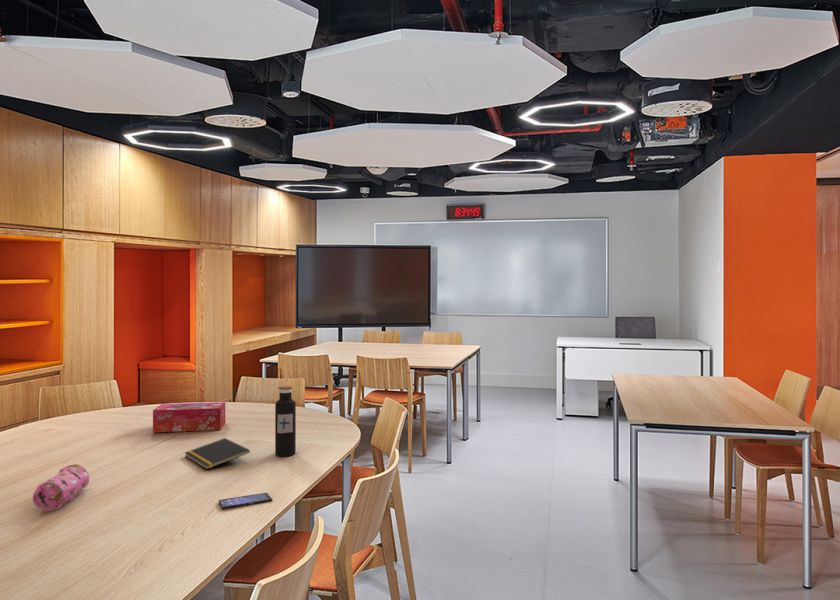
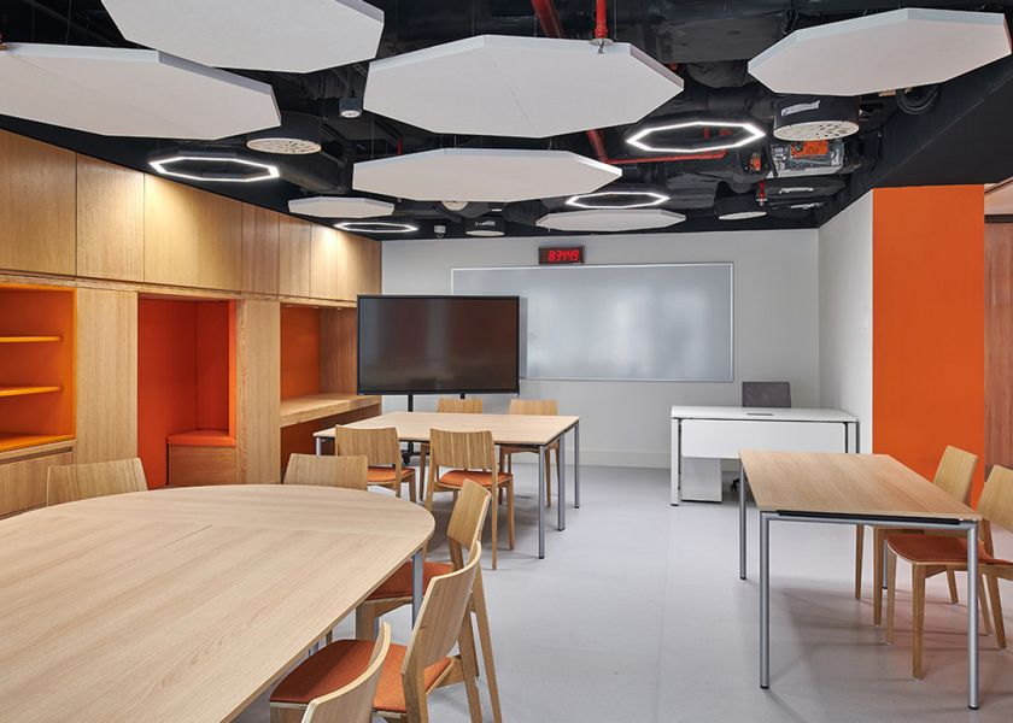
- tissue box (190, 416)
- smartphone (245, 500)
- notepad (216, 452)
- water bottle (285, 420)
- pencil case (62, 486)
